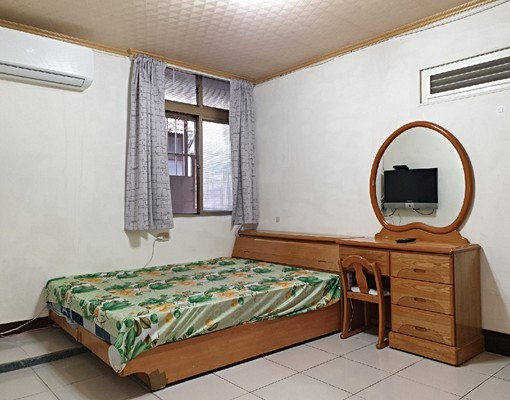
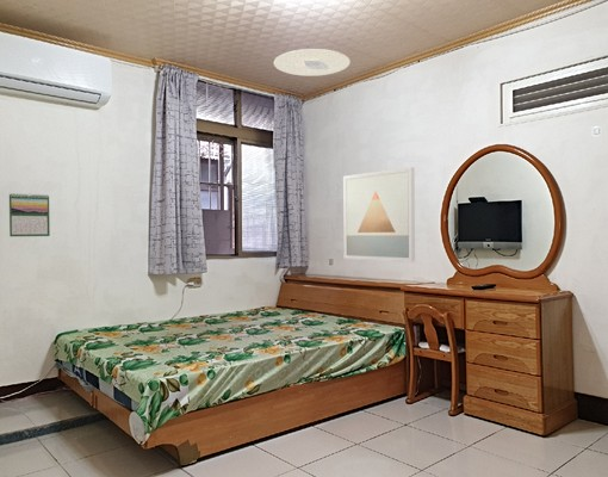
+ wall art (377, 216)
+ calendar (30, 215)
+ ceiling light (311, 60)
